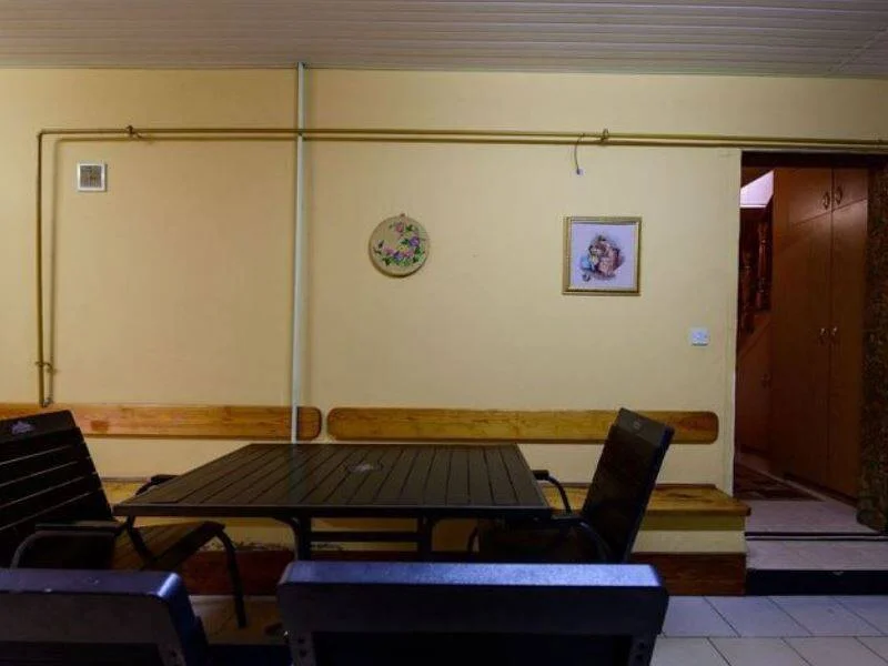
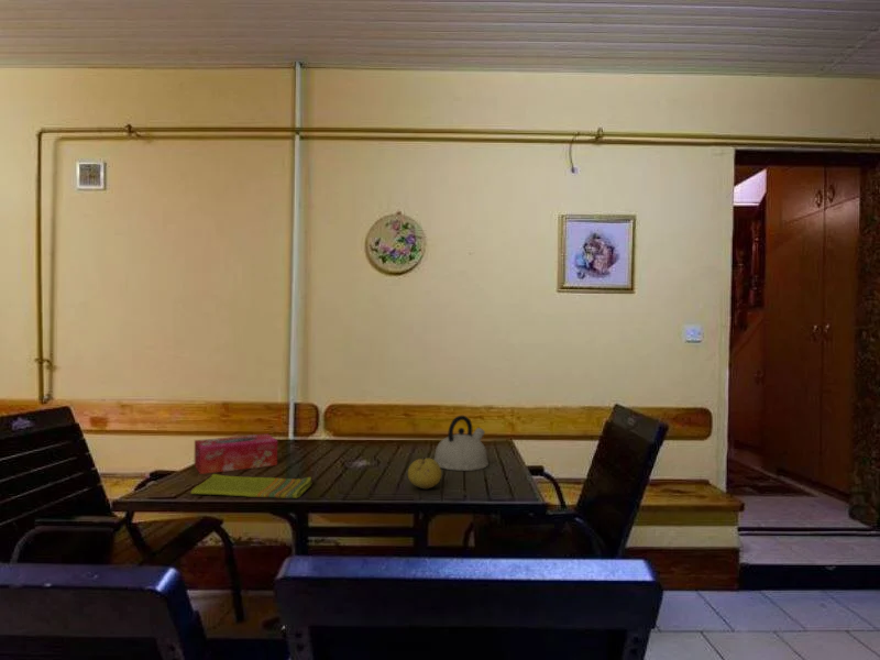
+ tissue box (235, 452)
+ kettle (462, 439)
+ dish towel (253, 485)
+ fruit (425, 473)
